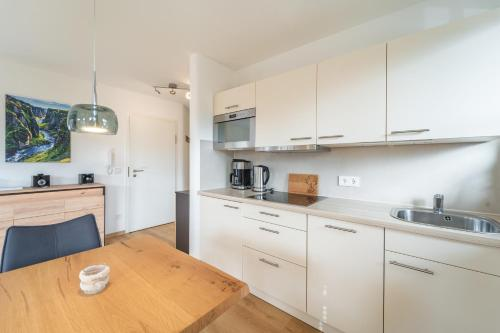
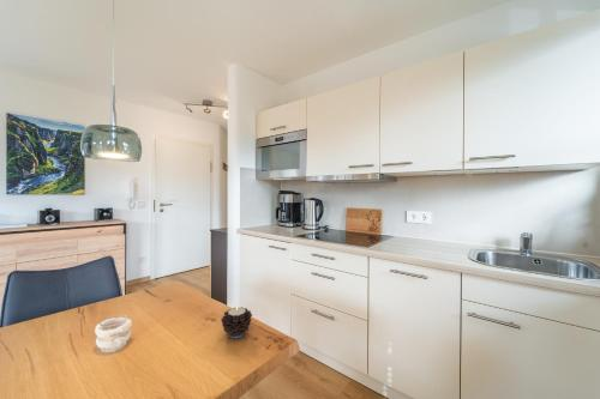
+ candle (236, 320)
